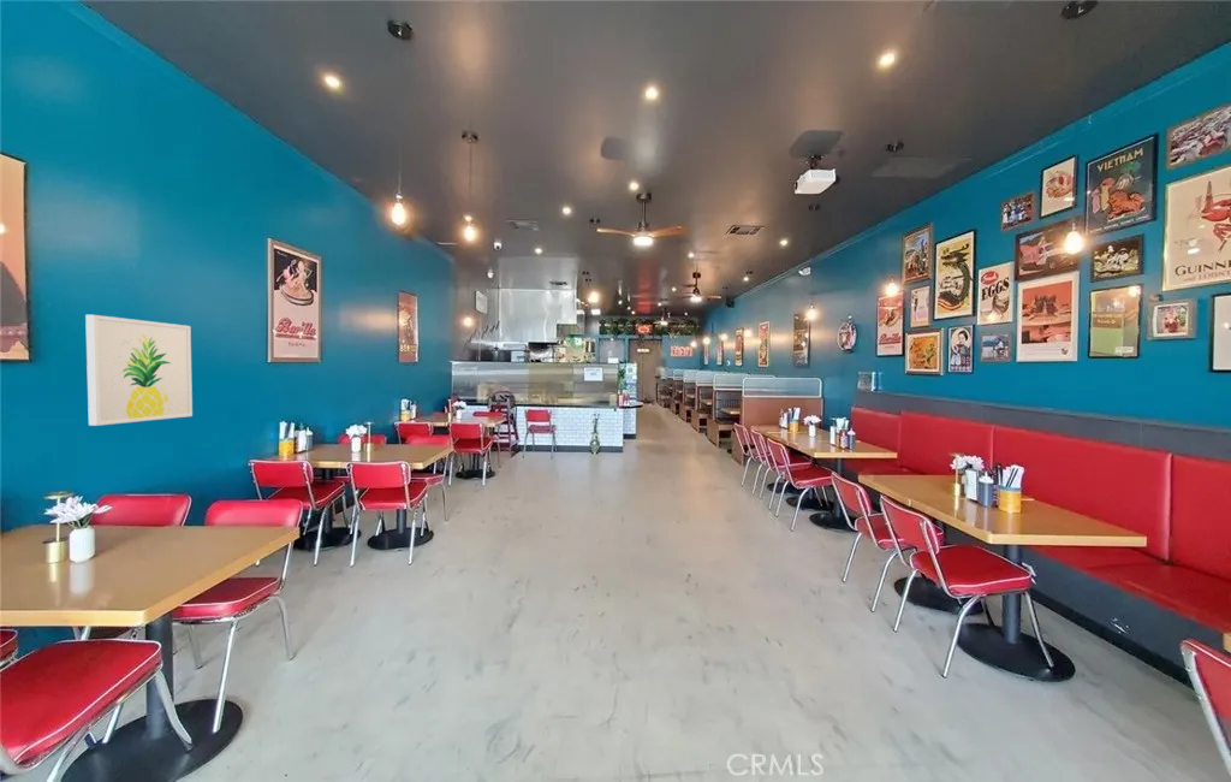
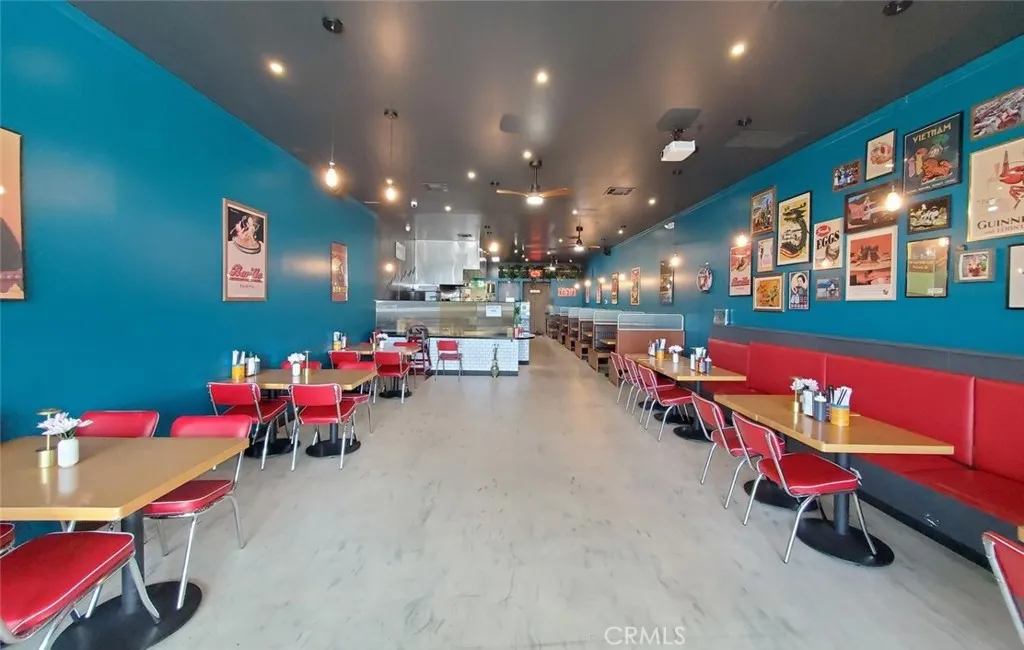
- wall art (144, 371)
